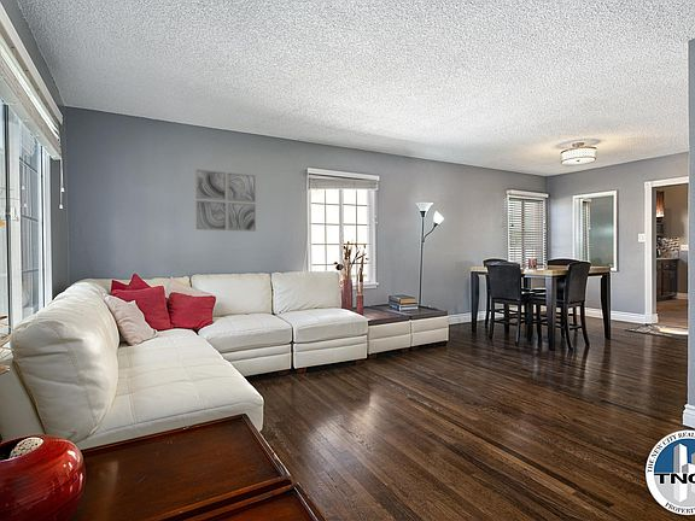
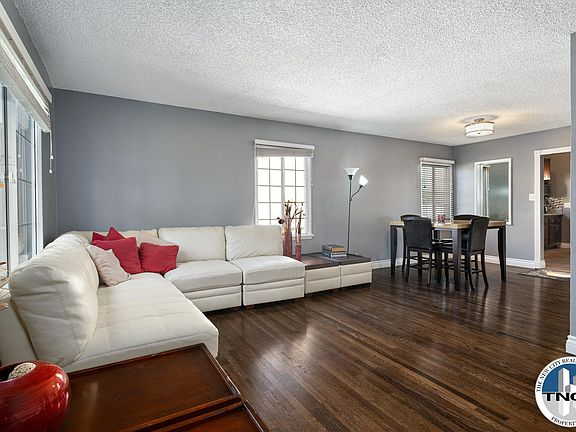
- wall art (227, 200)
